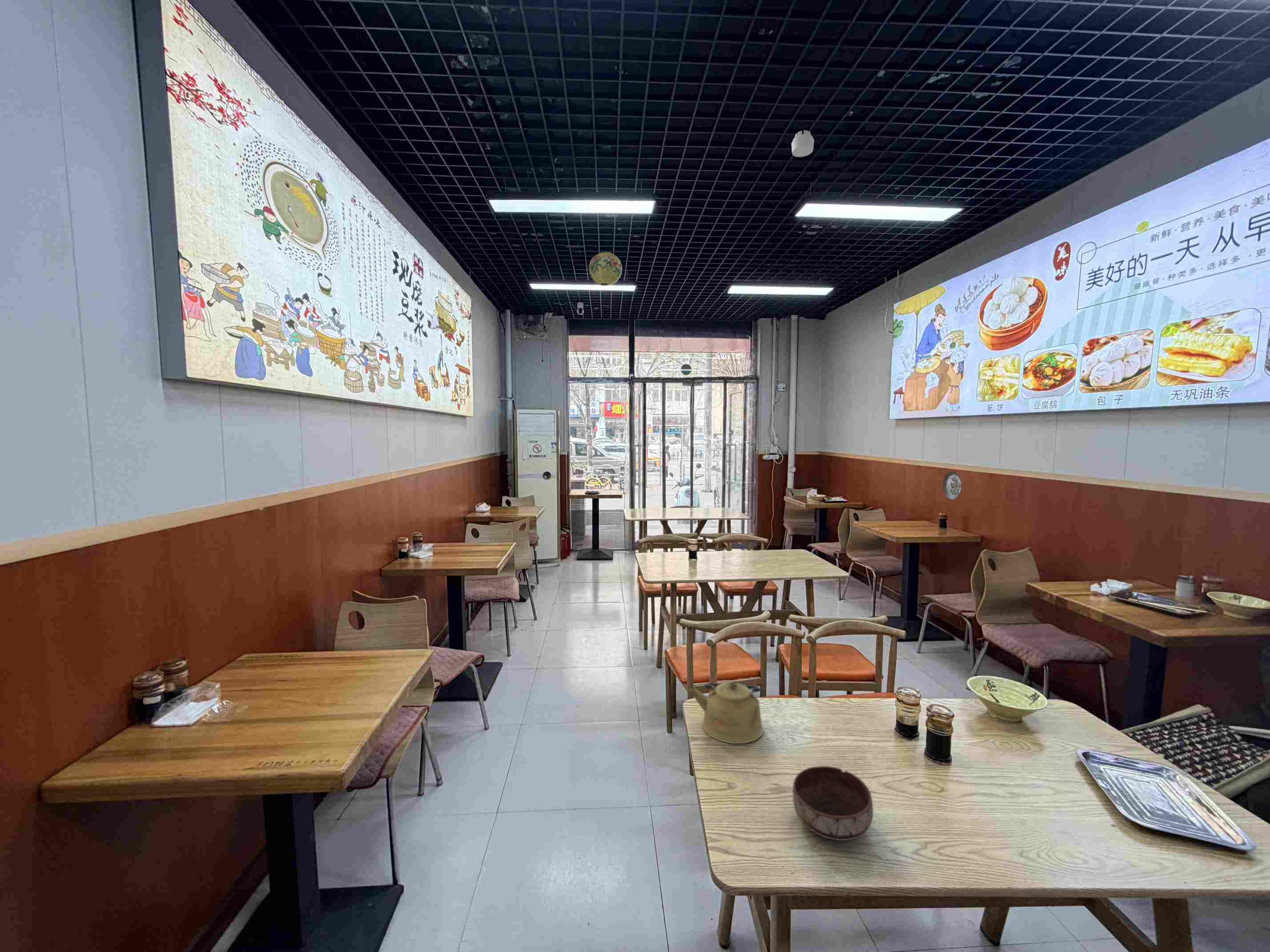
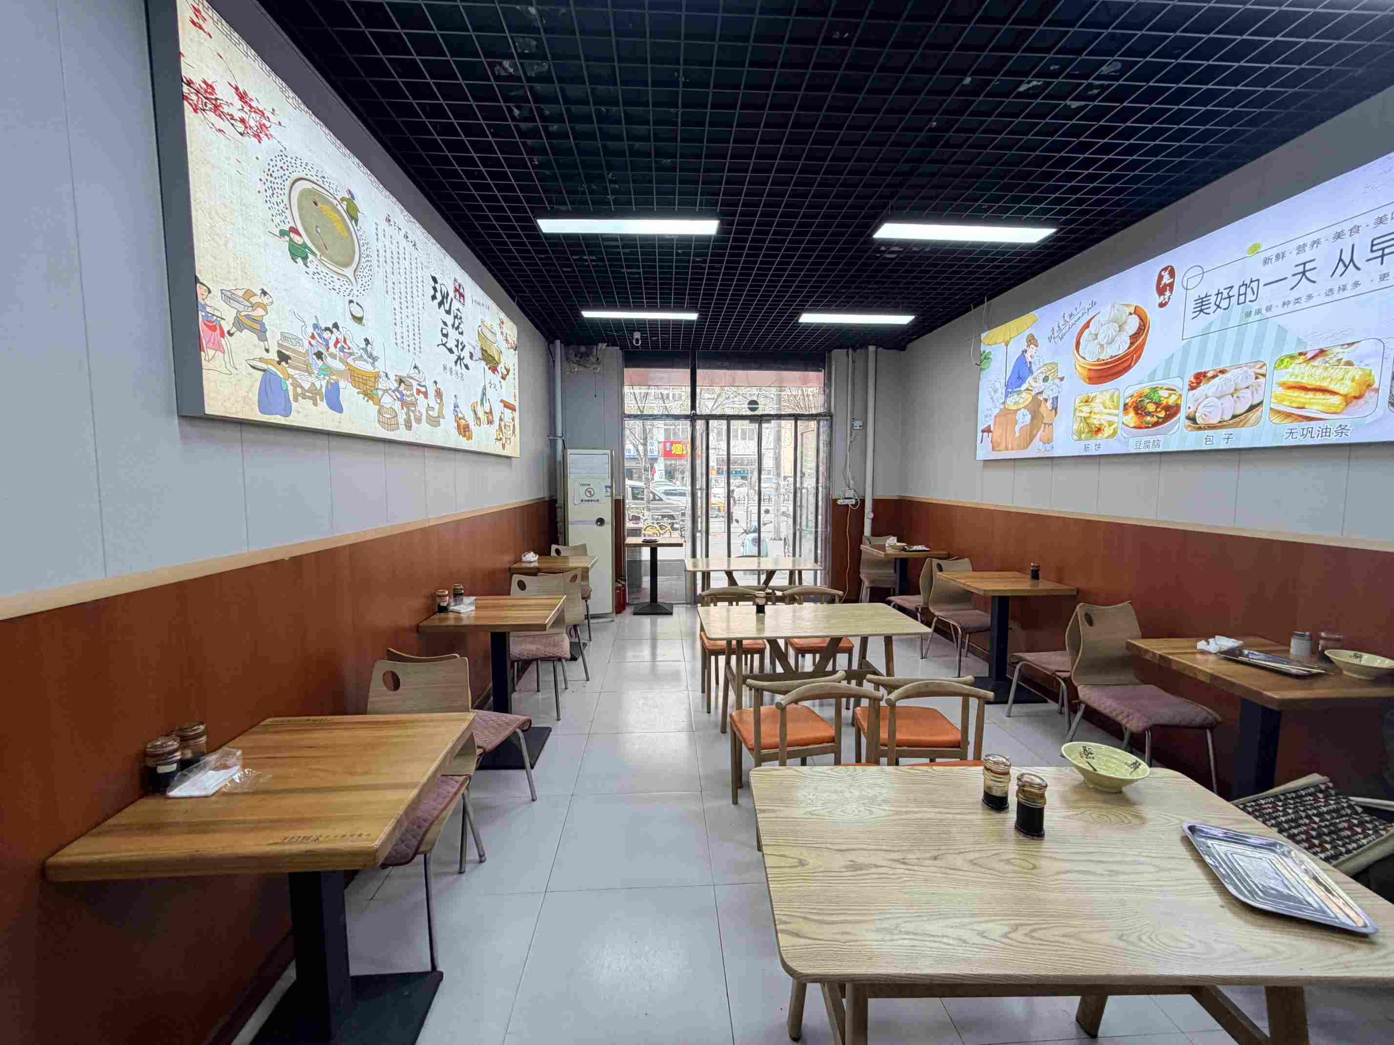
- kettle (726, 703)
- smoke detector (803, 143)
- decorative plate (953, 485)
- bowl (832, 804)
- paper lantern (605, 269)
